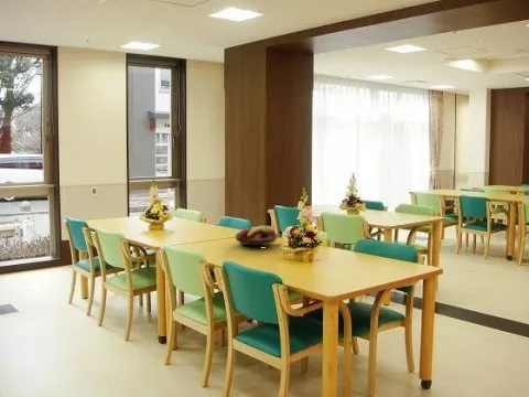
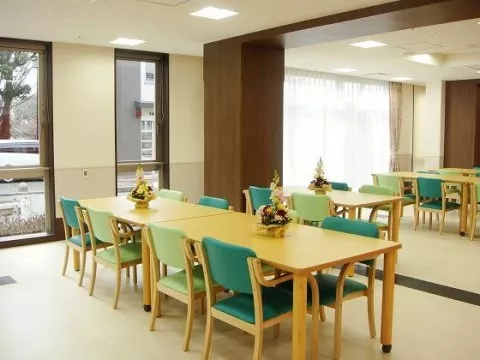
- fruit basket (257, 235)
